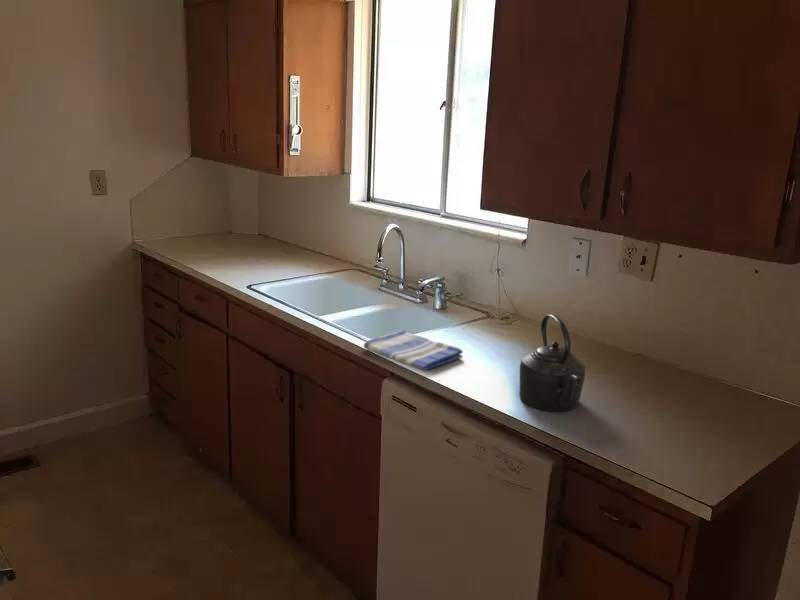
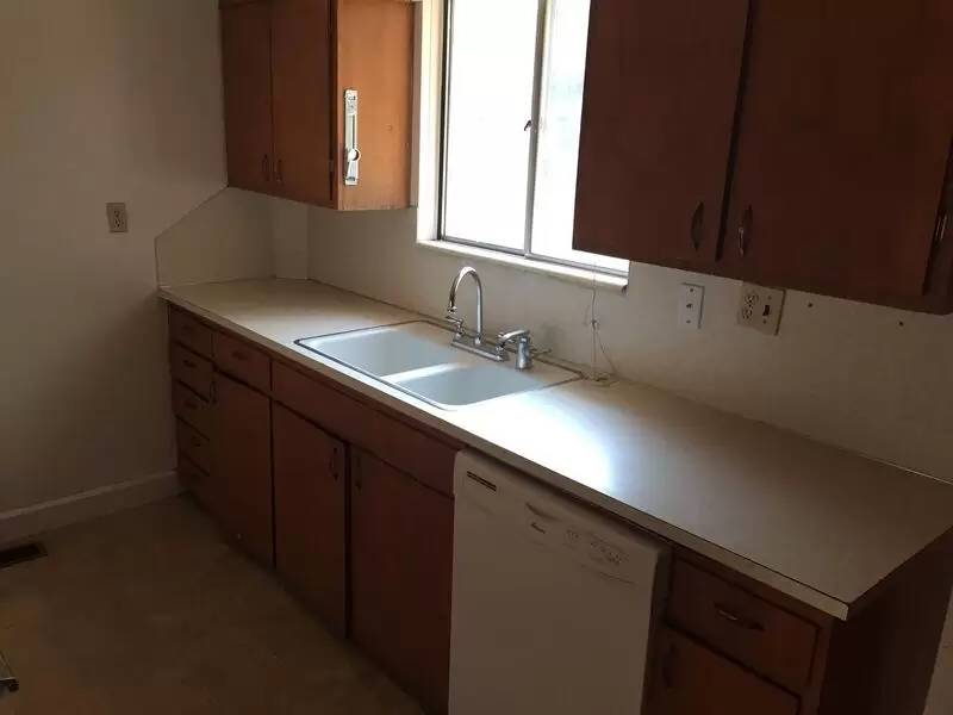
- dish towel (412, 348)
- kettle (559, 365)
